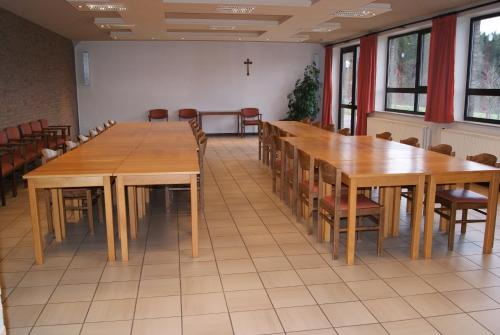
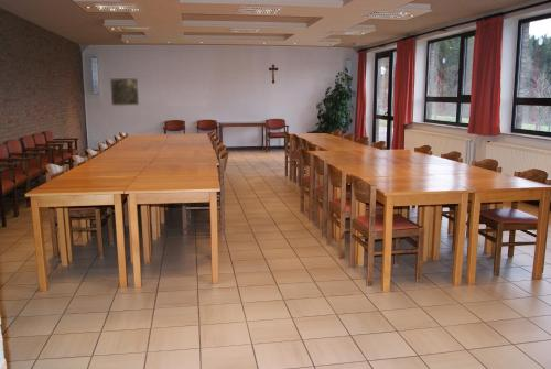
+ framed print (125, 91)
